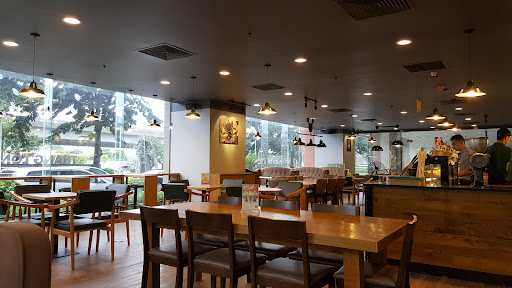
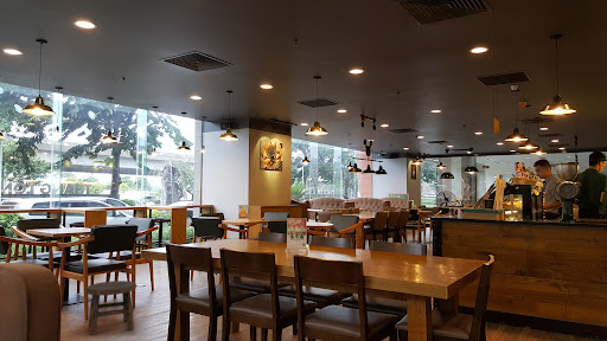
+ stool (110, 305)
